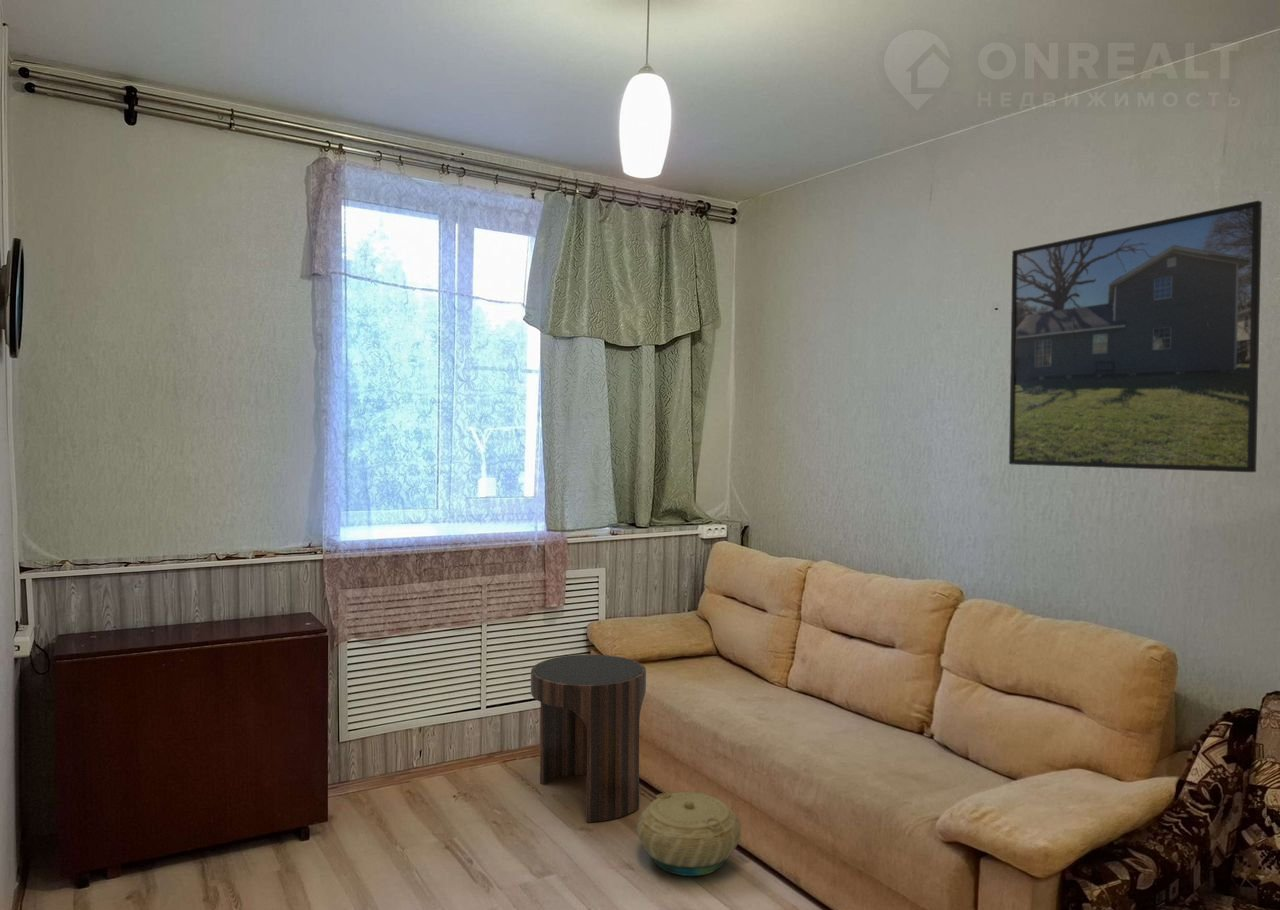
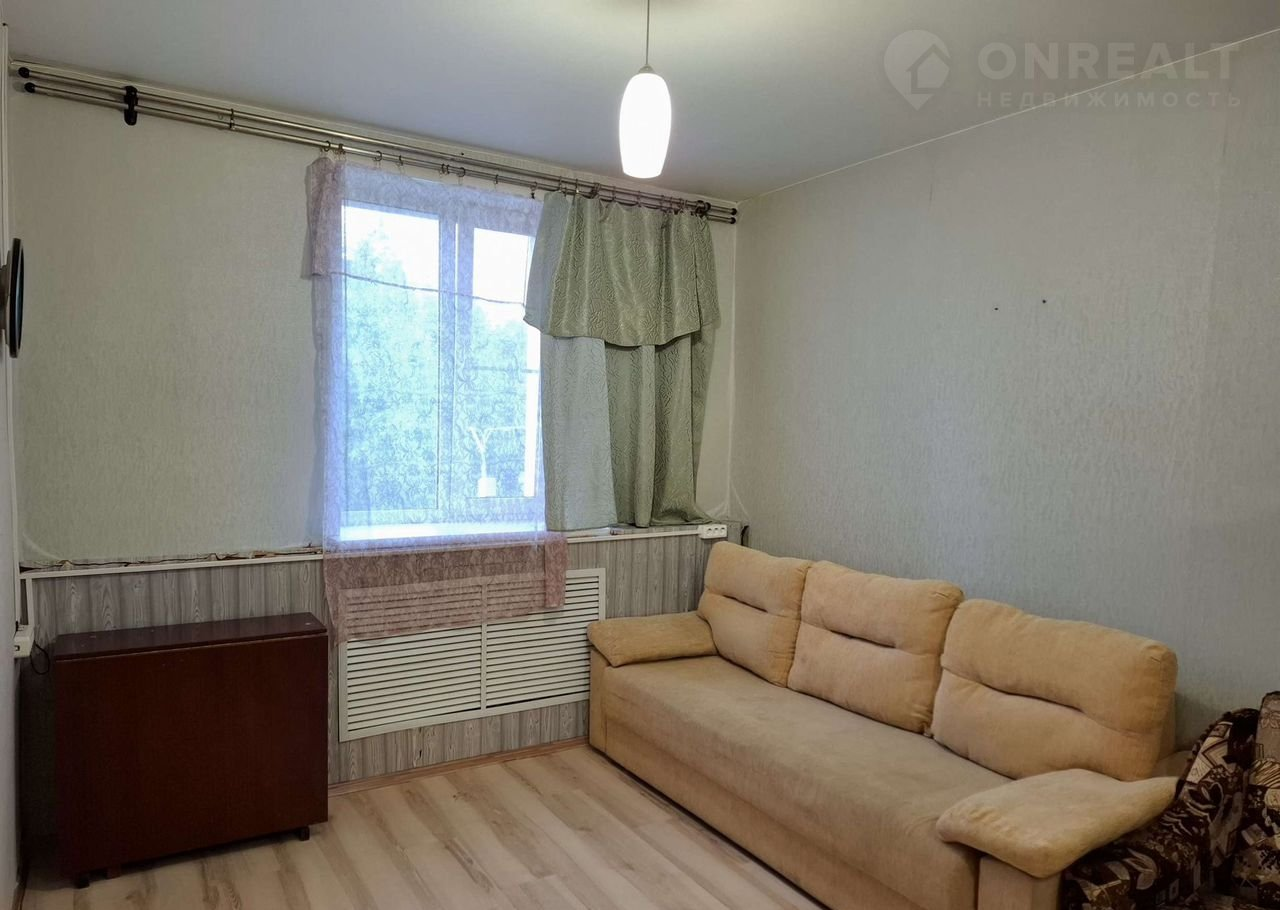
- side table (588, 732)
- basket (688, 830)
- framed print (1120, 348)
